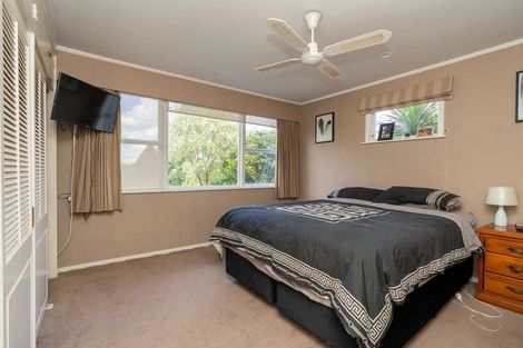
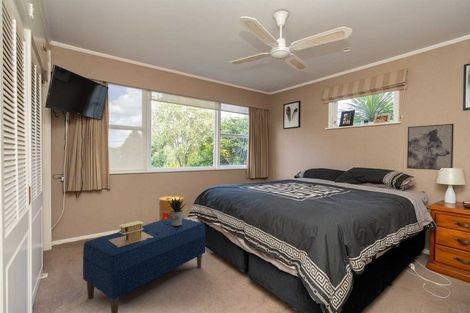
+ wall art (428, 147)
+ basket (169, 214)
+ potted plant (175, 210)
+ bench (151, 255)
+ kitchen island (131, 231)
